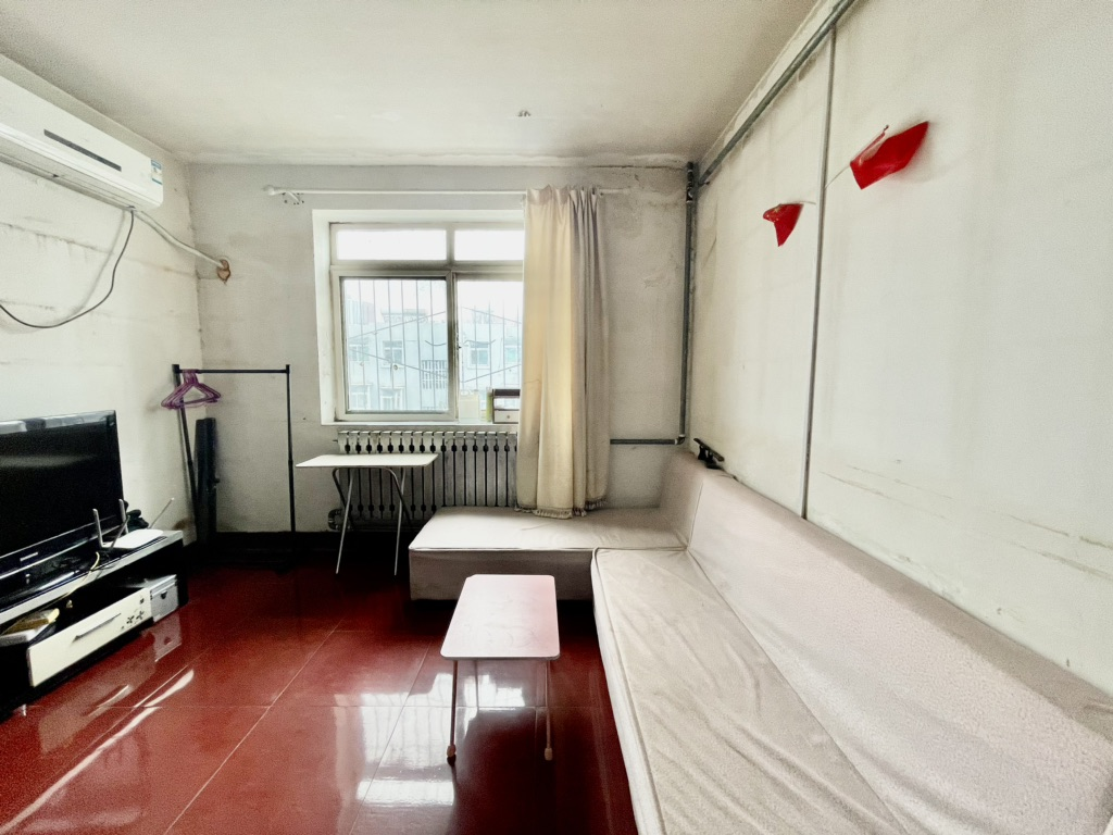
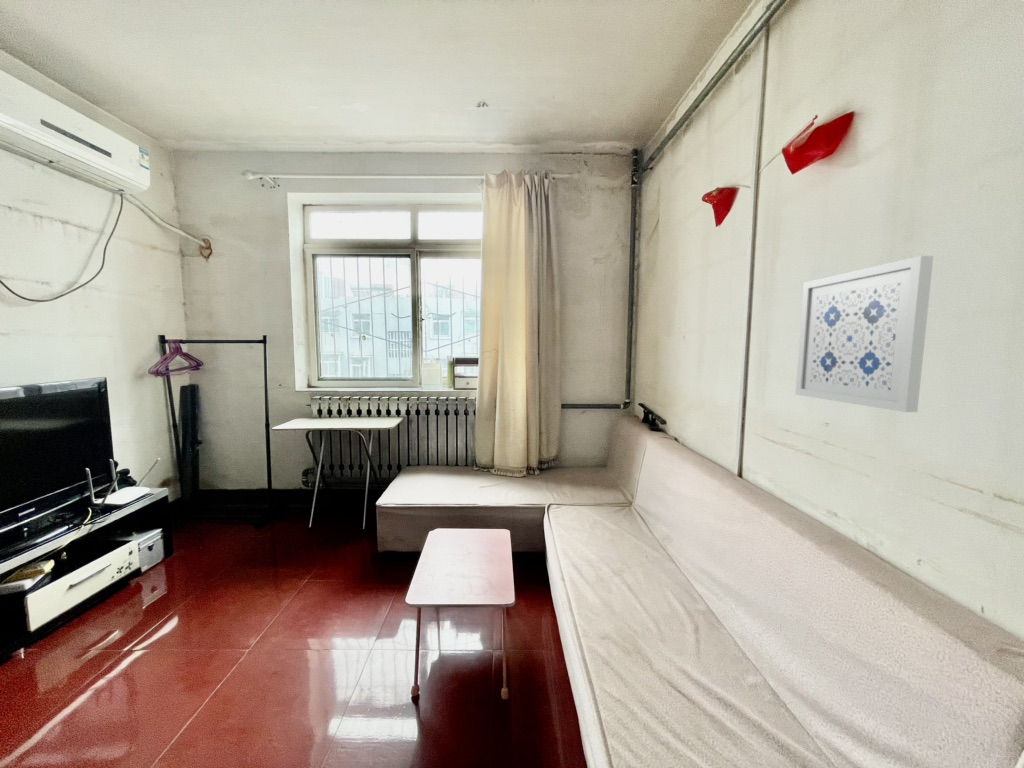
+ wall art (852, 337)
